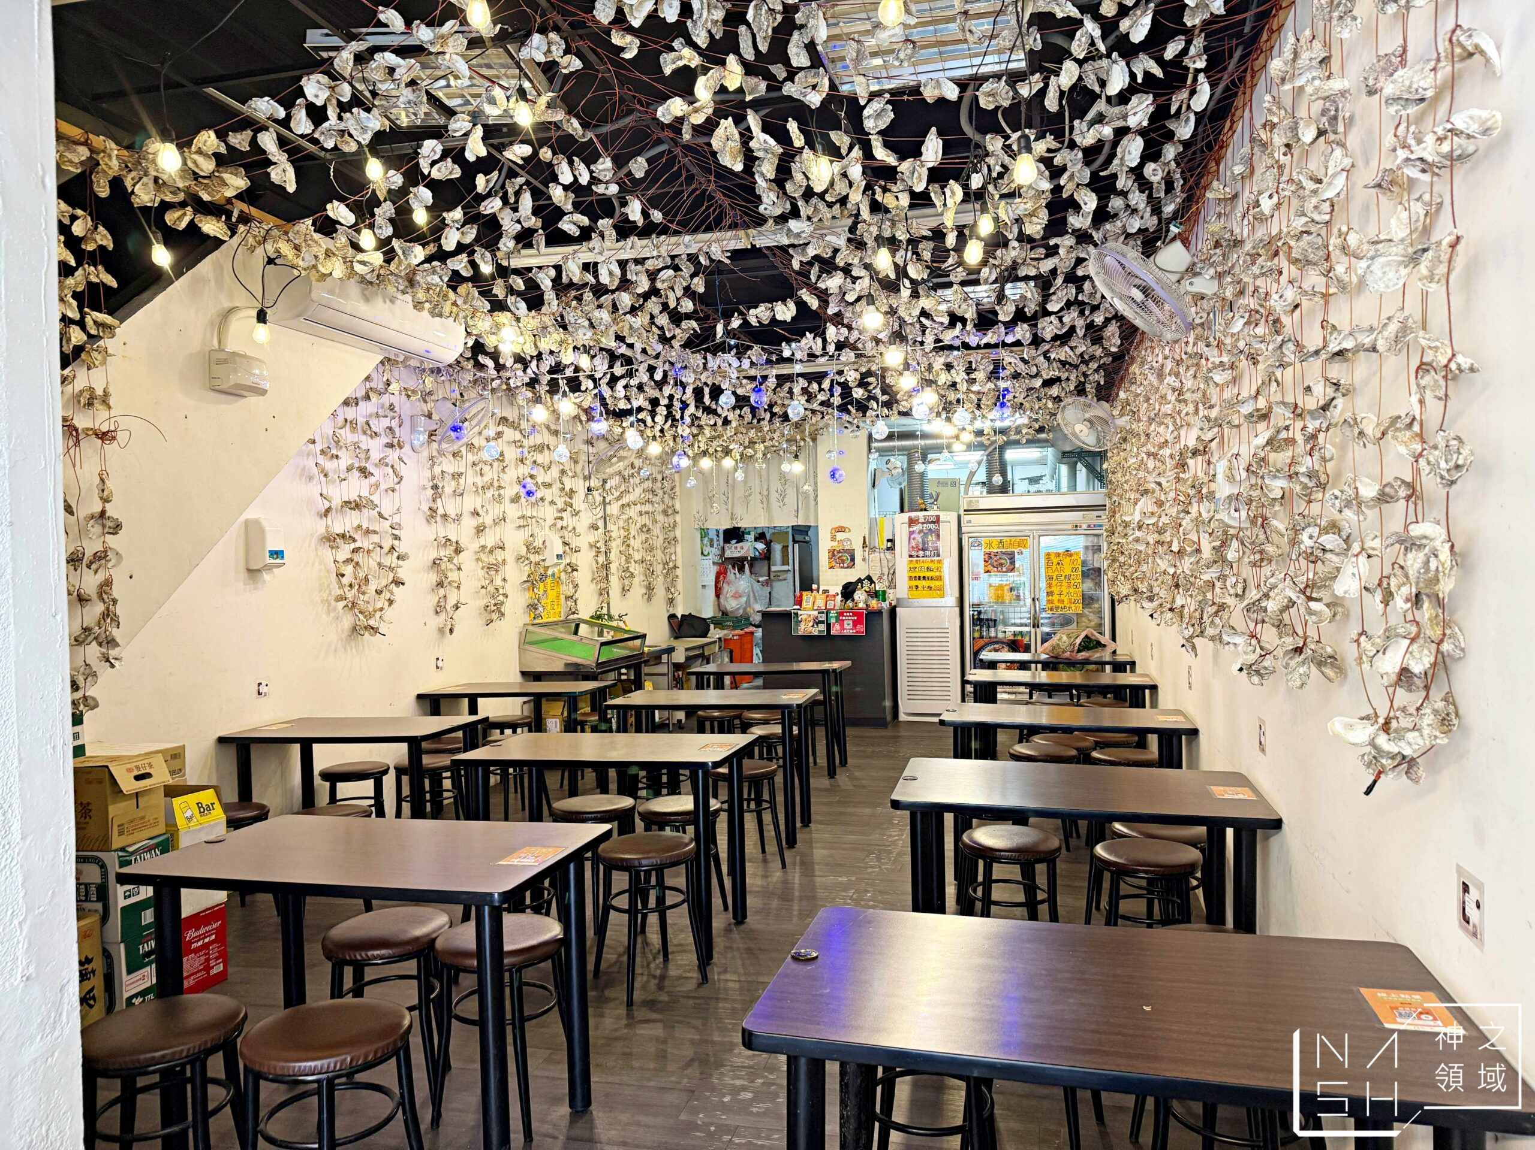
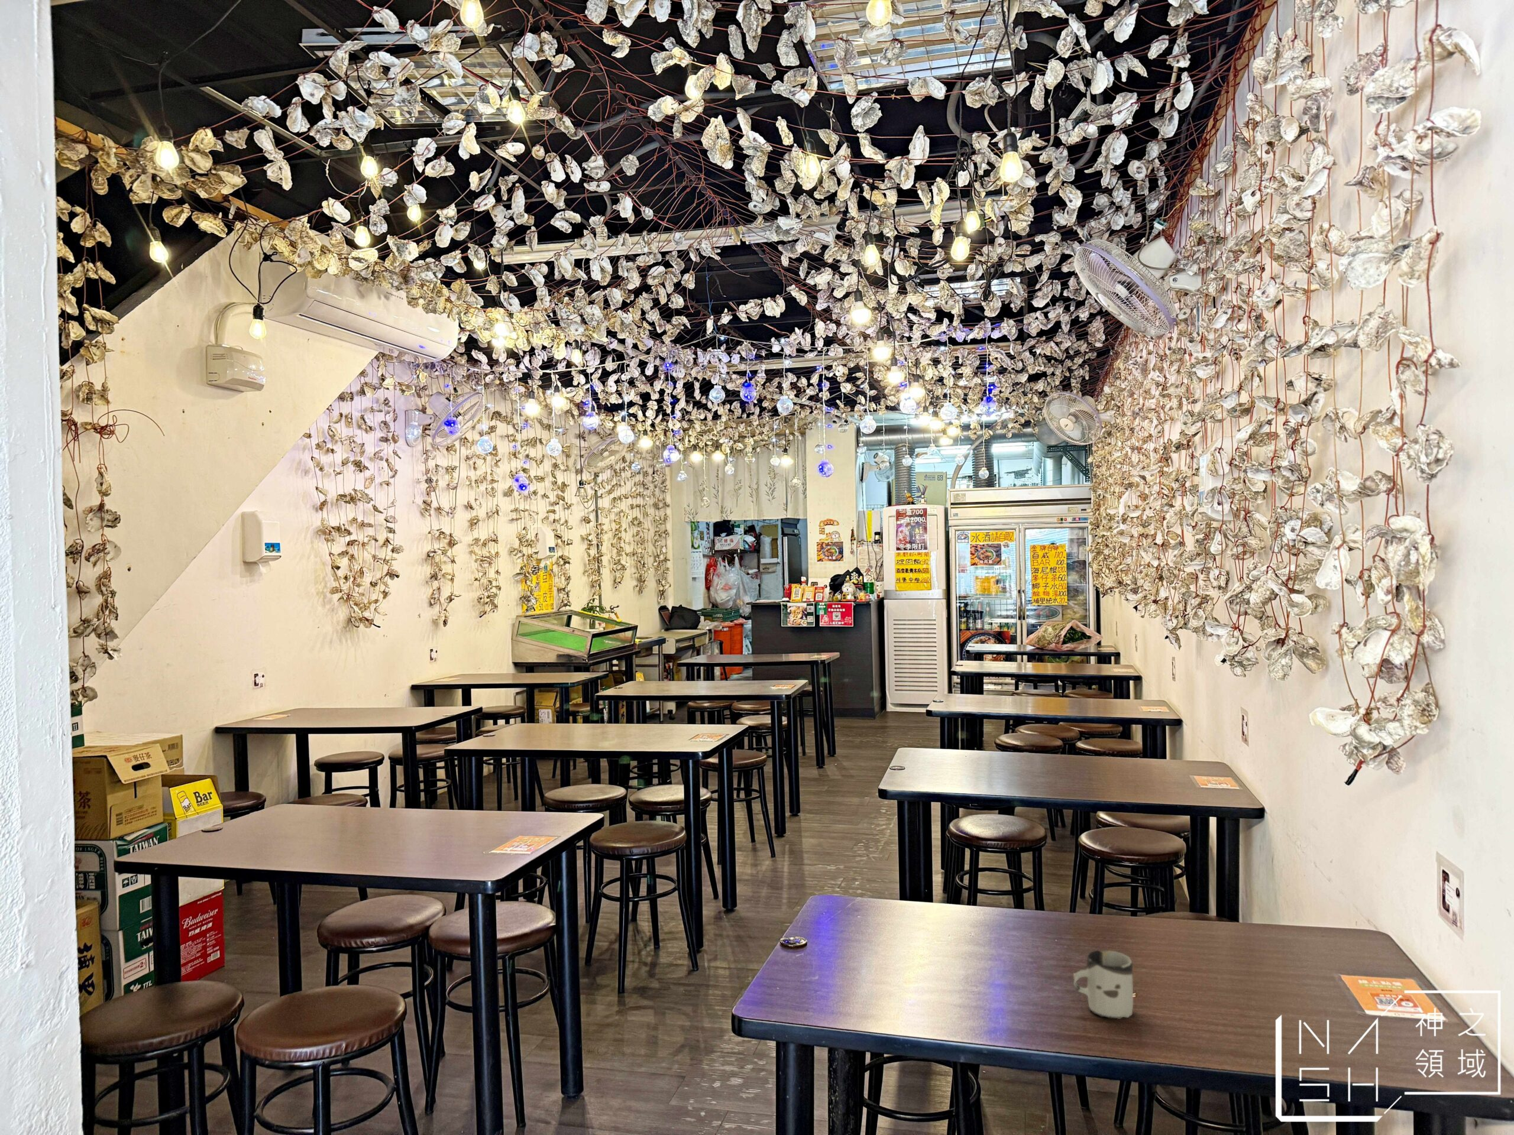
+ cup (1102, 984)
